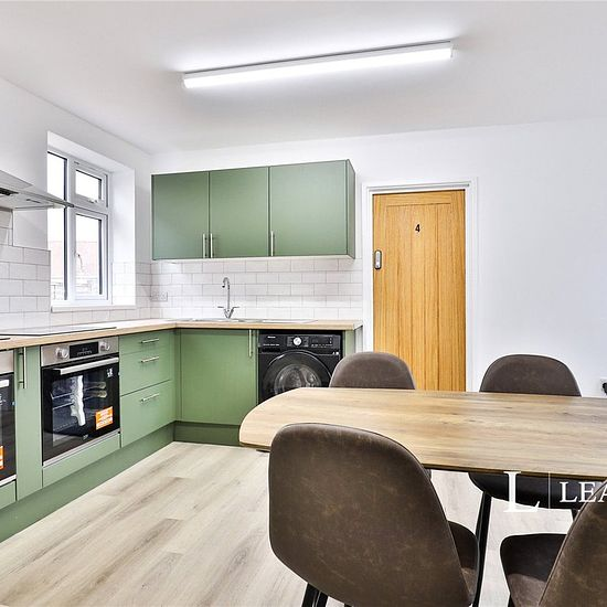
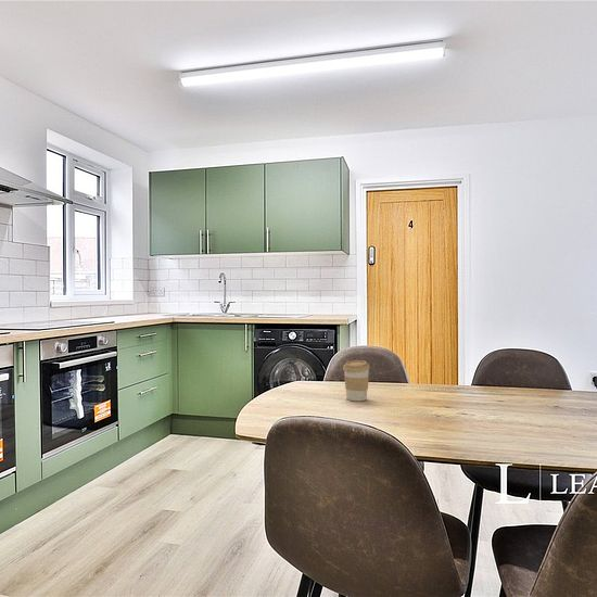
+ coffee cup (356, 380)
